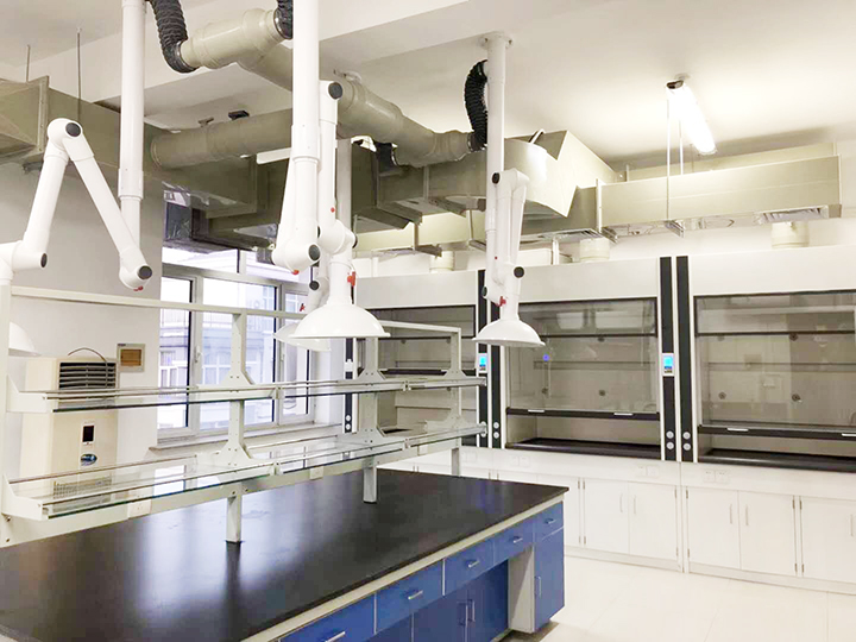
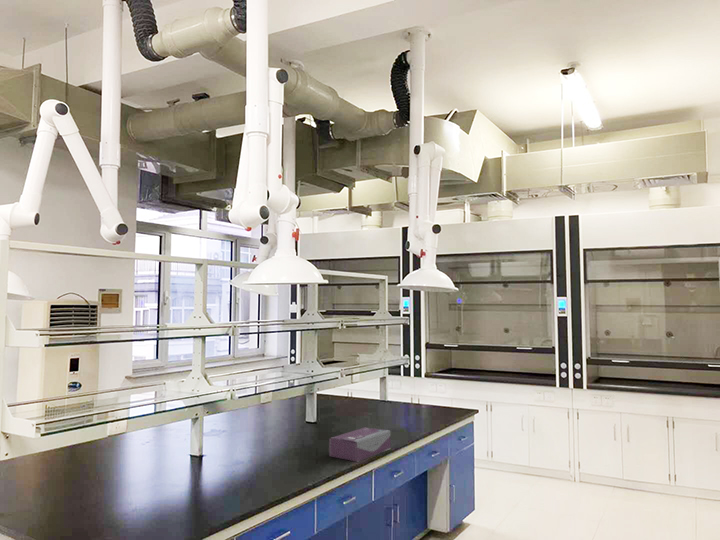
+ tissue box (360, 442)
